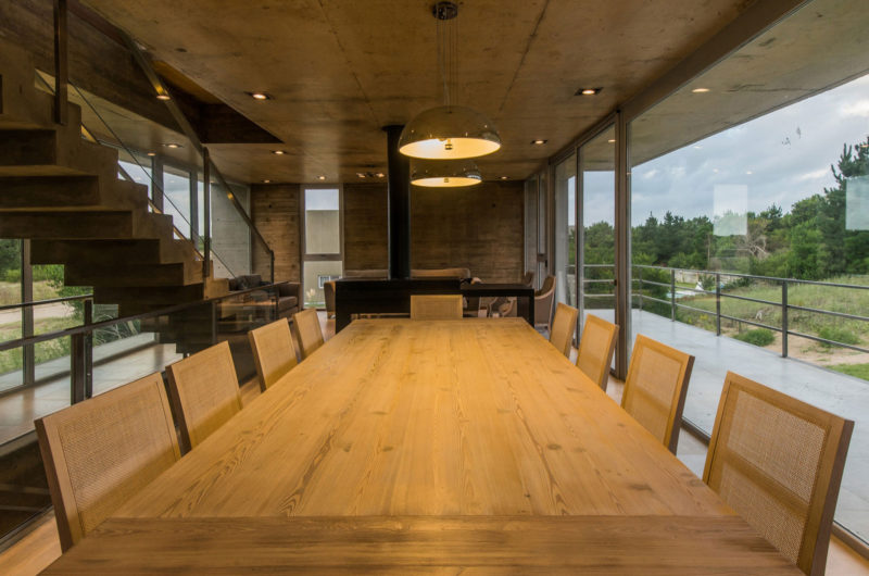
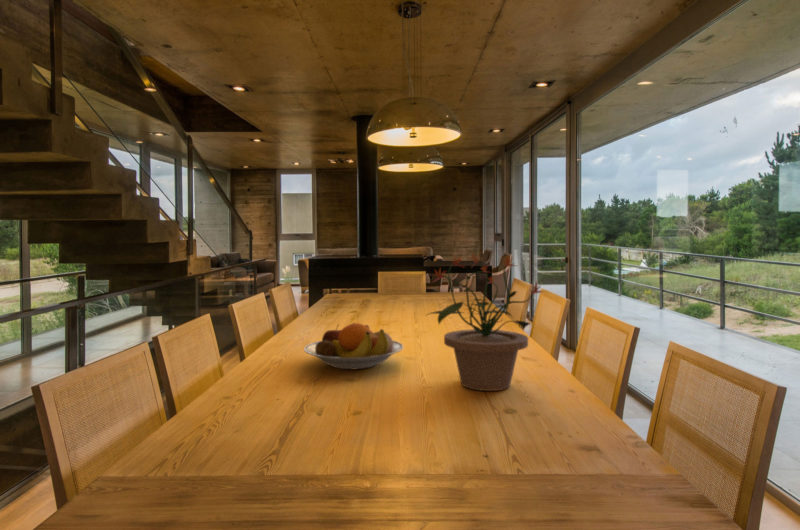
+ potted plant (481, 317)
+ fruit bowl (354, 342)
